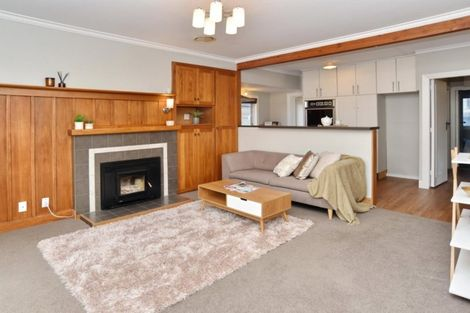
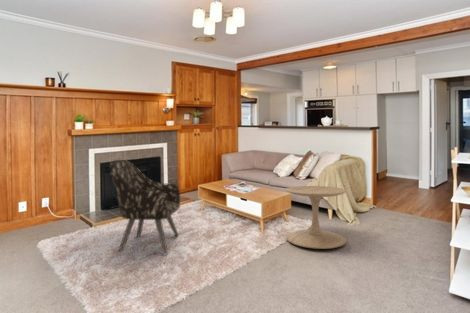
+ armchair (145, 202)
+ side table (315, 214)
